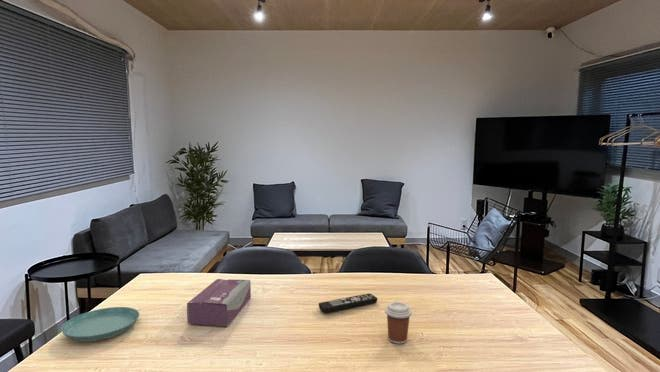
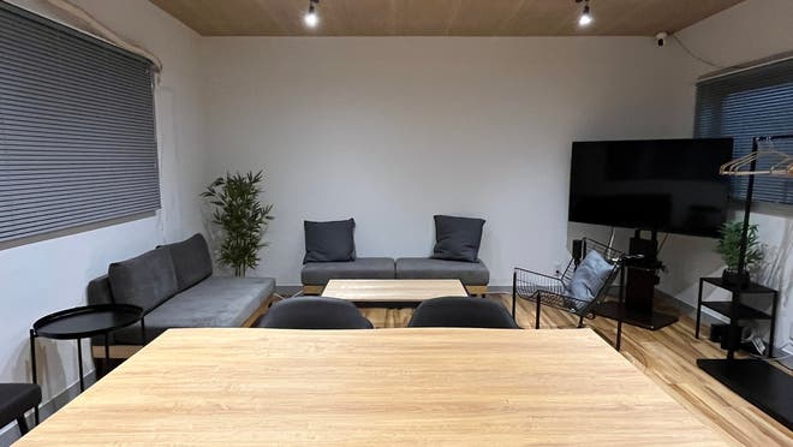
- remote control (348, 302)
- saucer (102, 324)
- tissue box (221, 299)
- coffee cup (397, 322)
